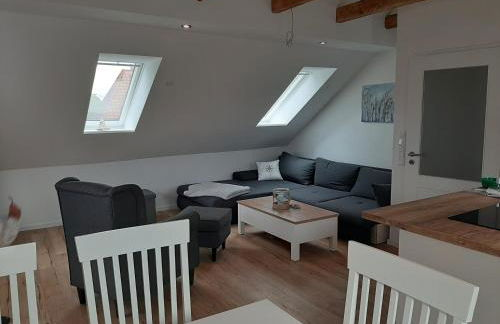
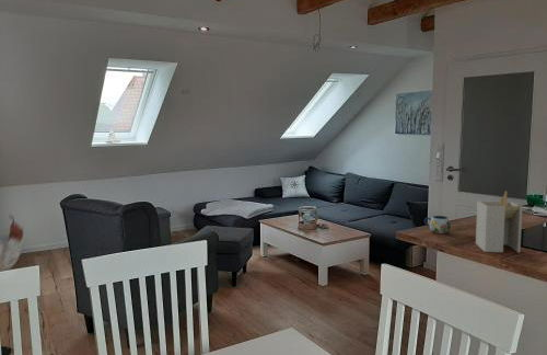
+ mug (437, 224)
+ utensil holder (498, 218)
